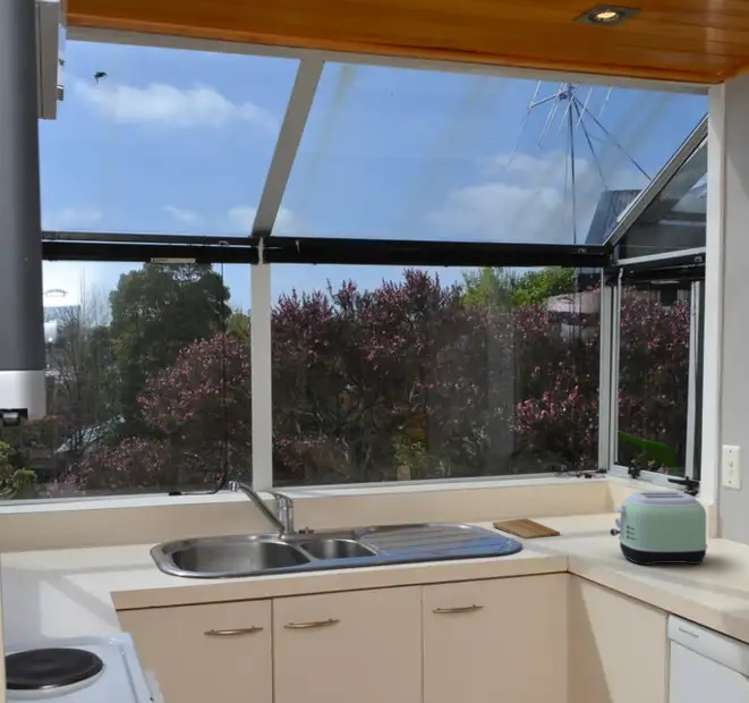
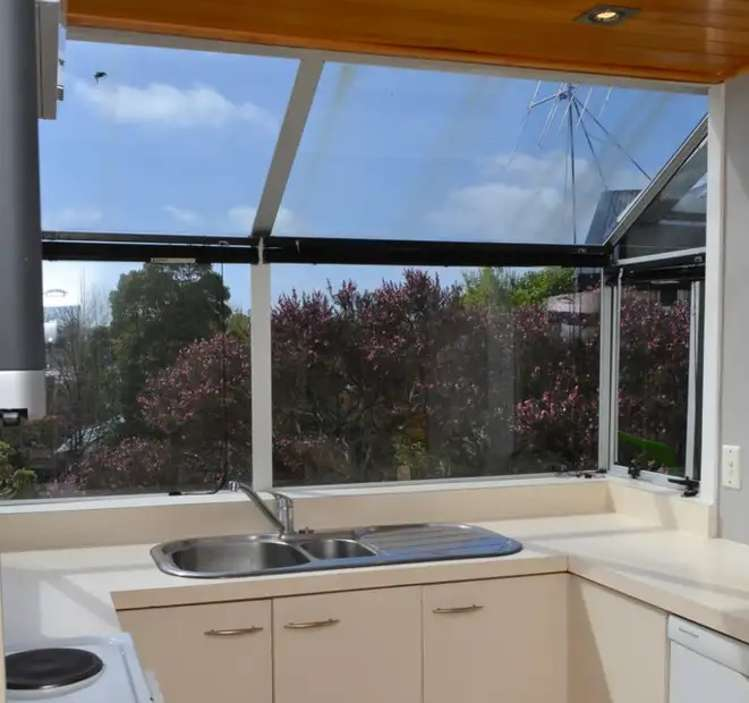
- cutting board (525, 528)
- toaster (659, 527)
